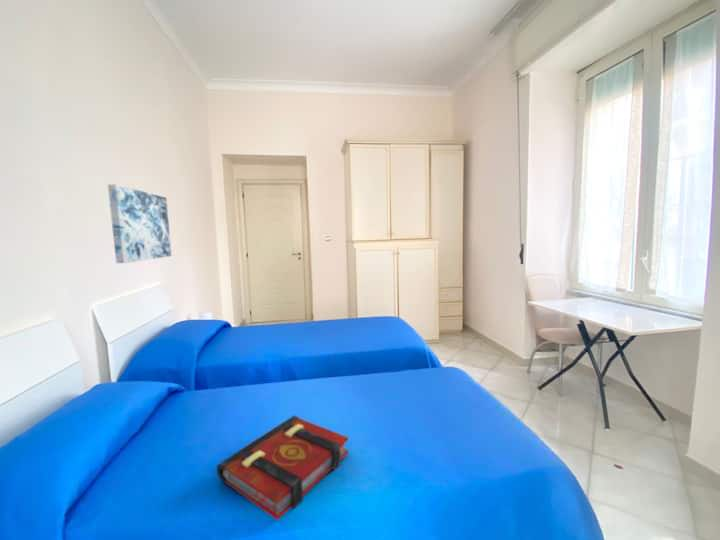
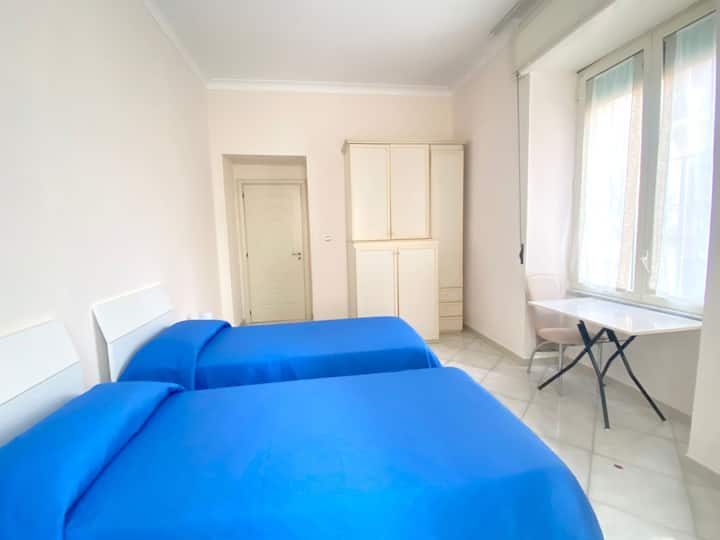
- wall art (144, 226)
- book (286, 456)
